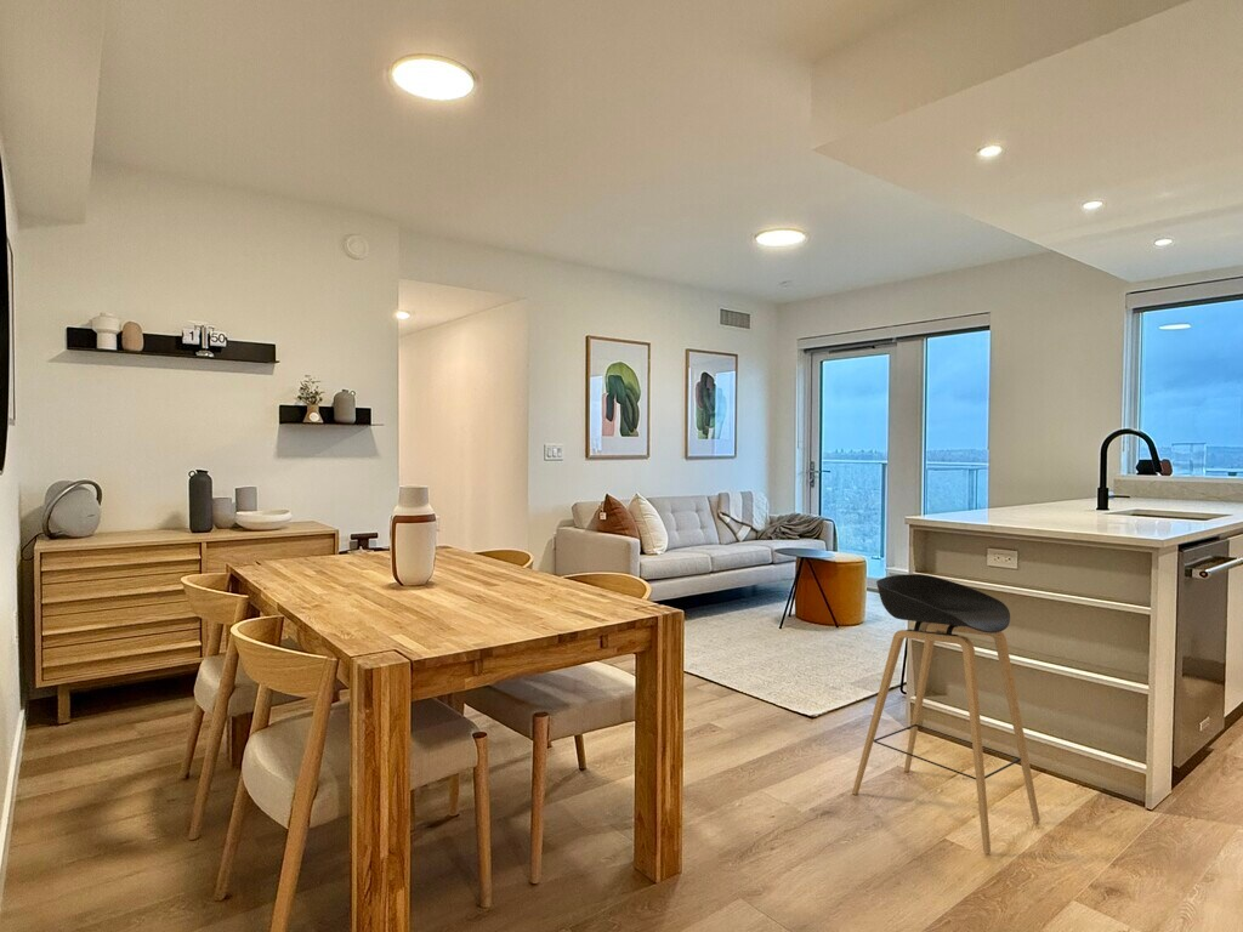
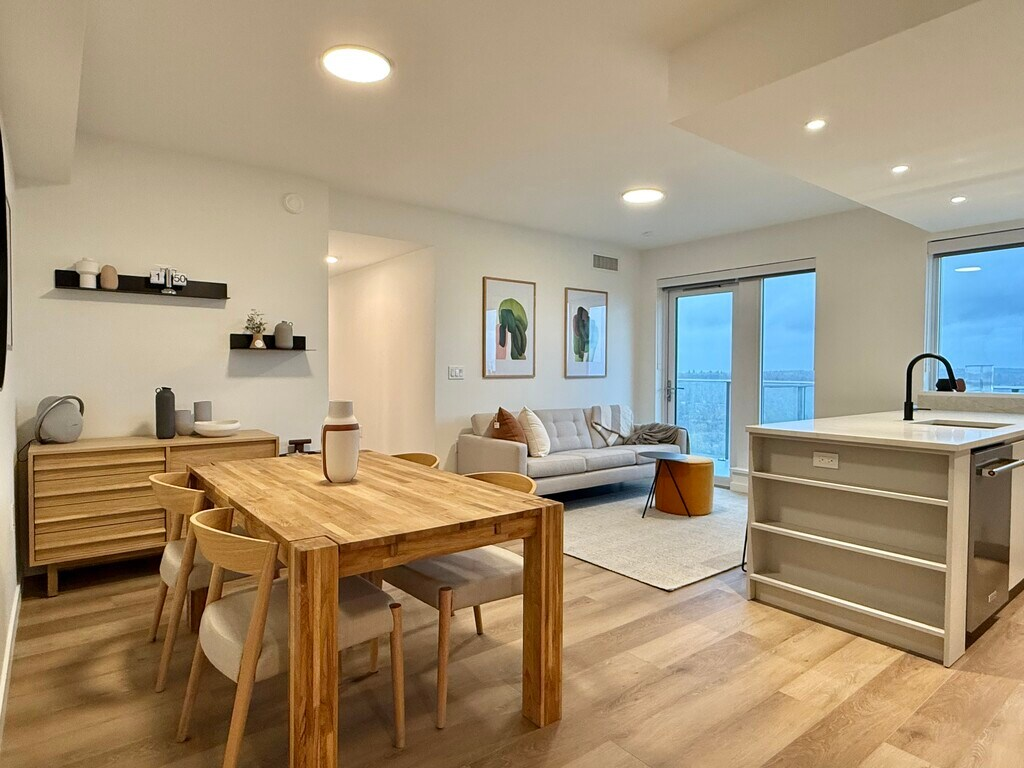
- stool (924, 693)
